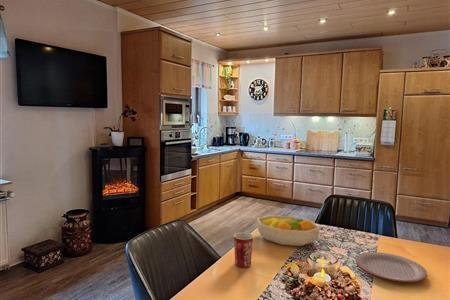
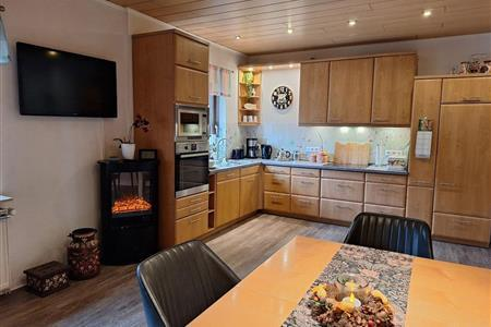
- plate (389, 267)
- mug (241, 251)
- fruit bowl (286, 227)
